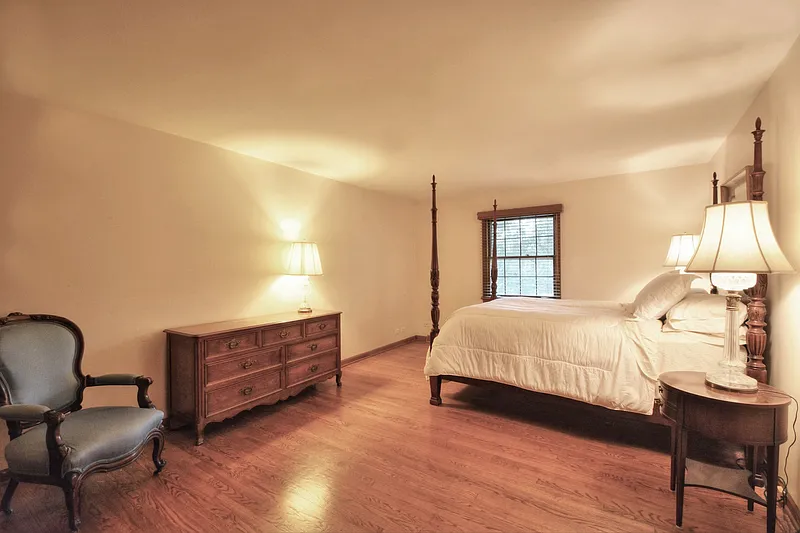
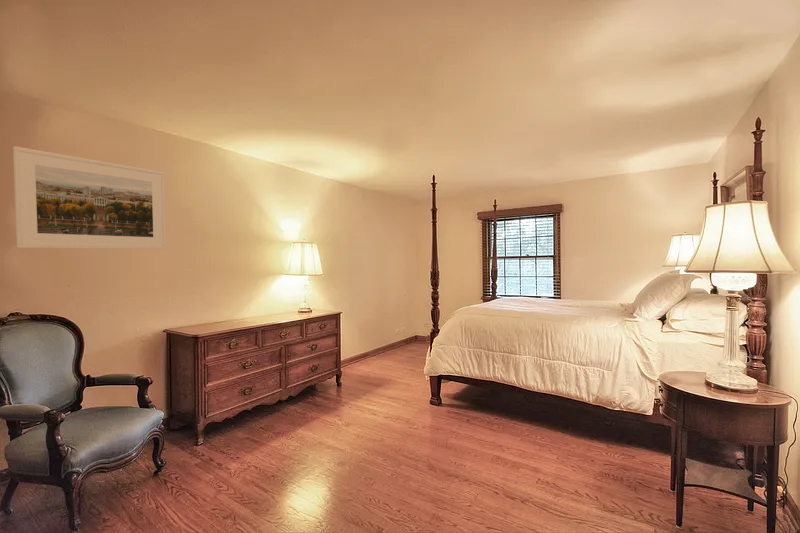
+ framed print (100, 204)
